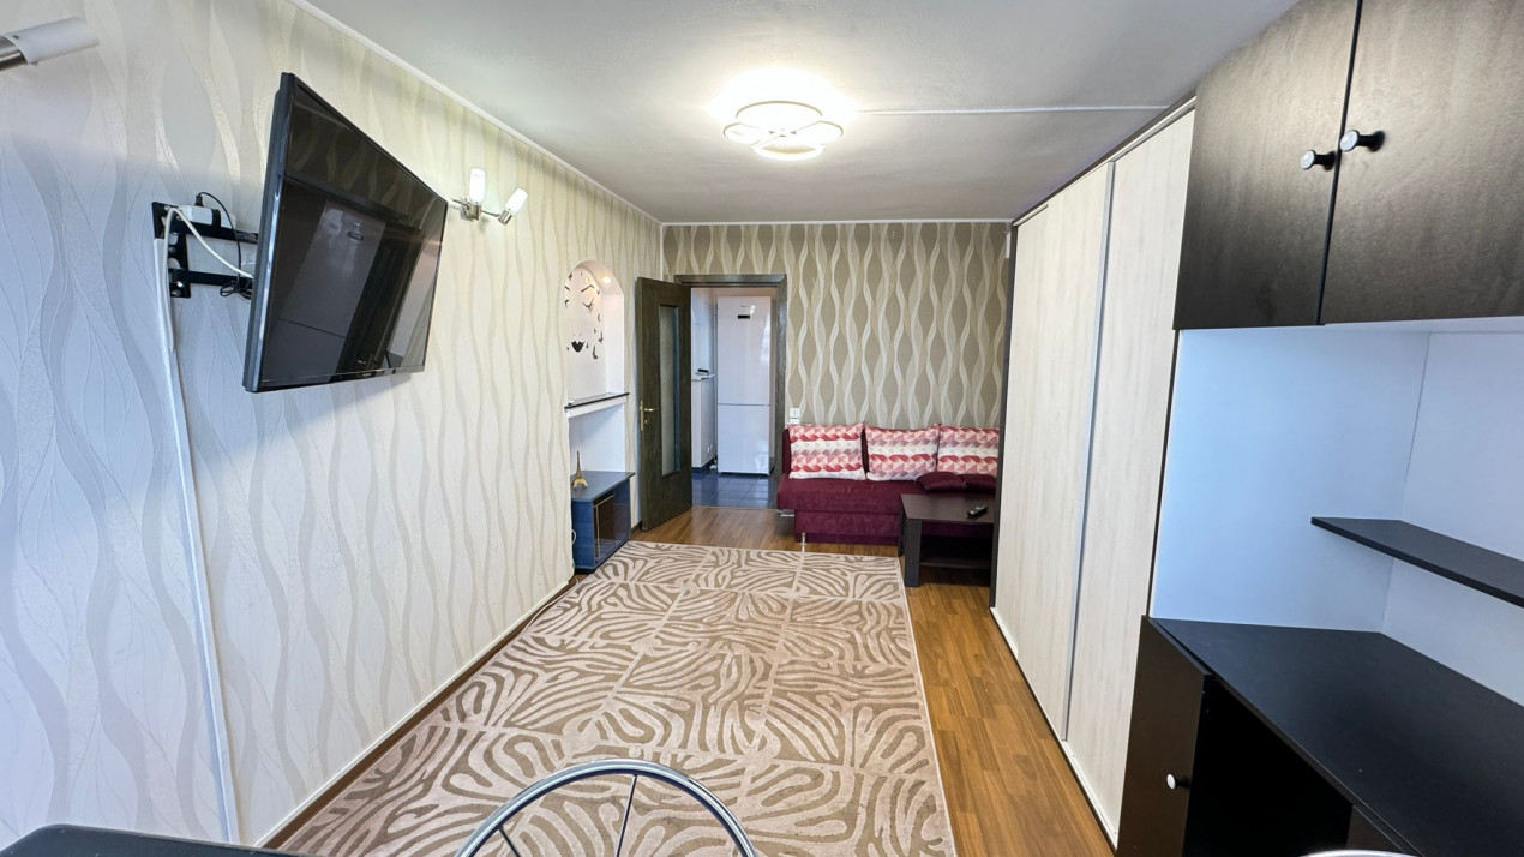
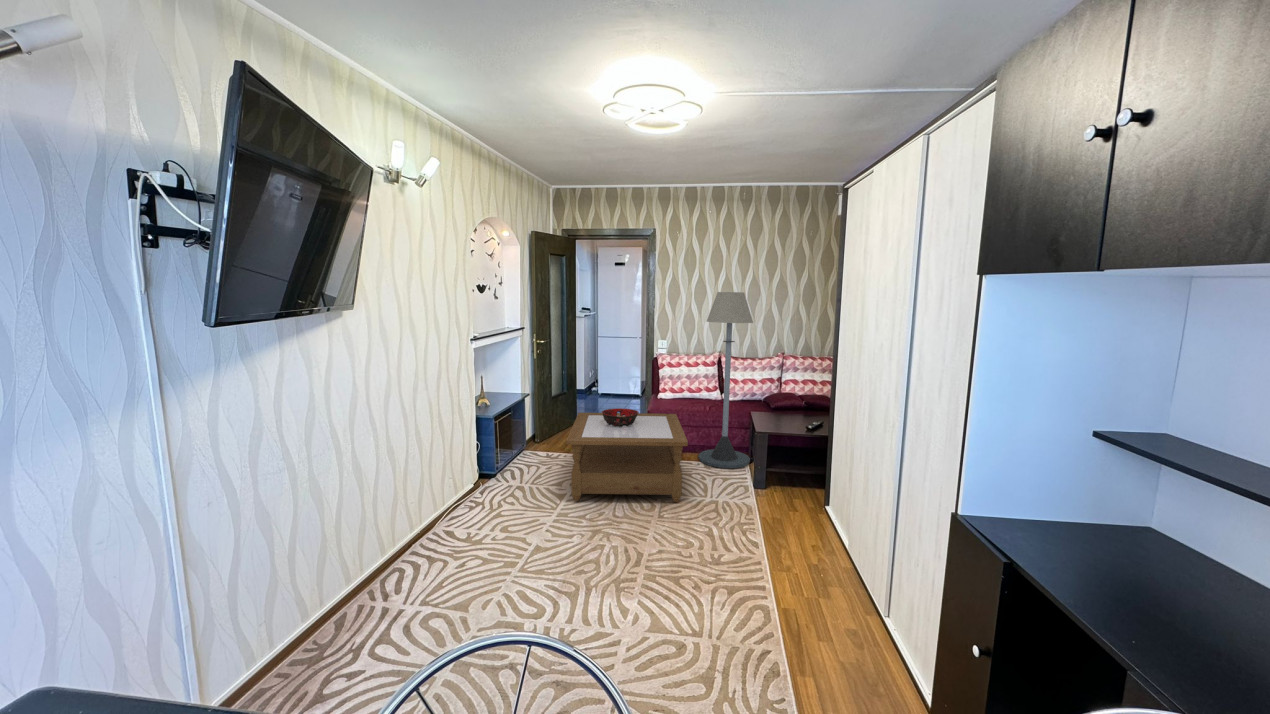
+ floor lamp (727, 377)
+ coffee table (626, 453)
+ decorative bowl (620, 417)
